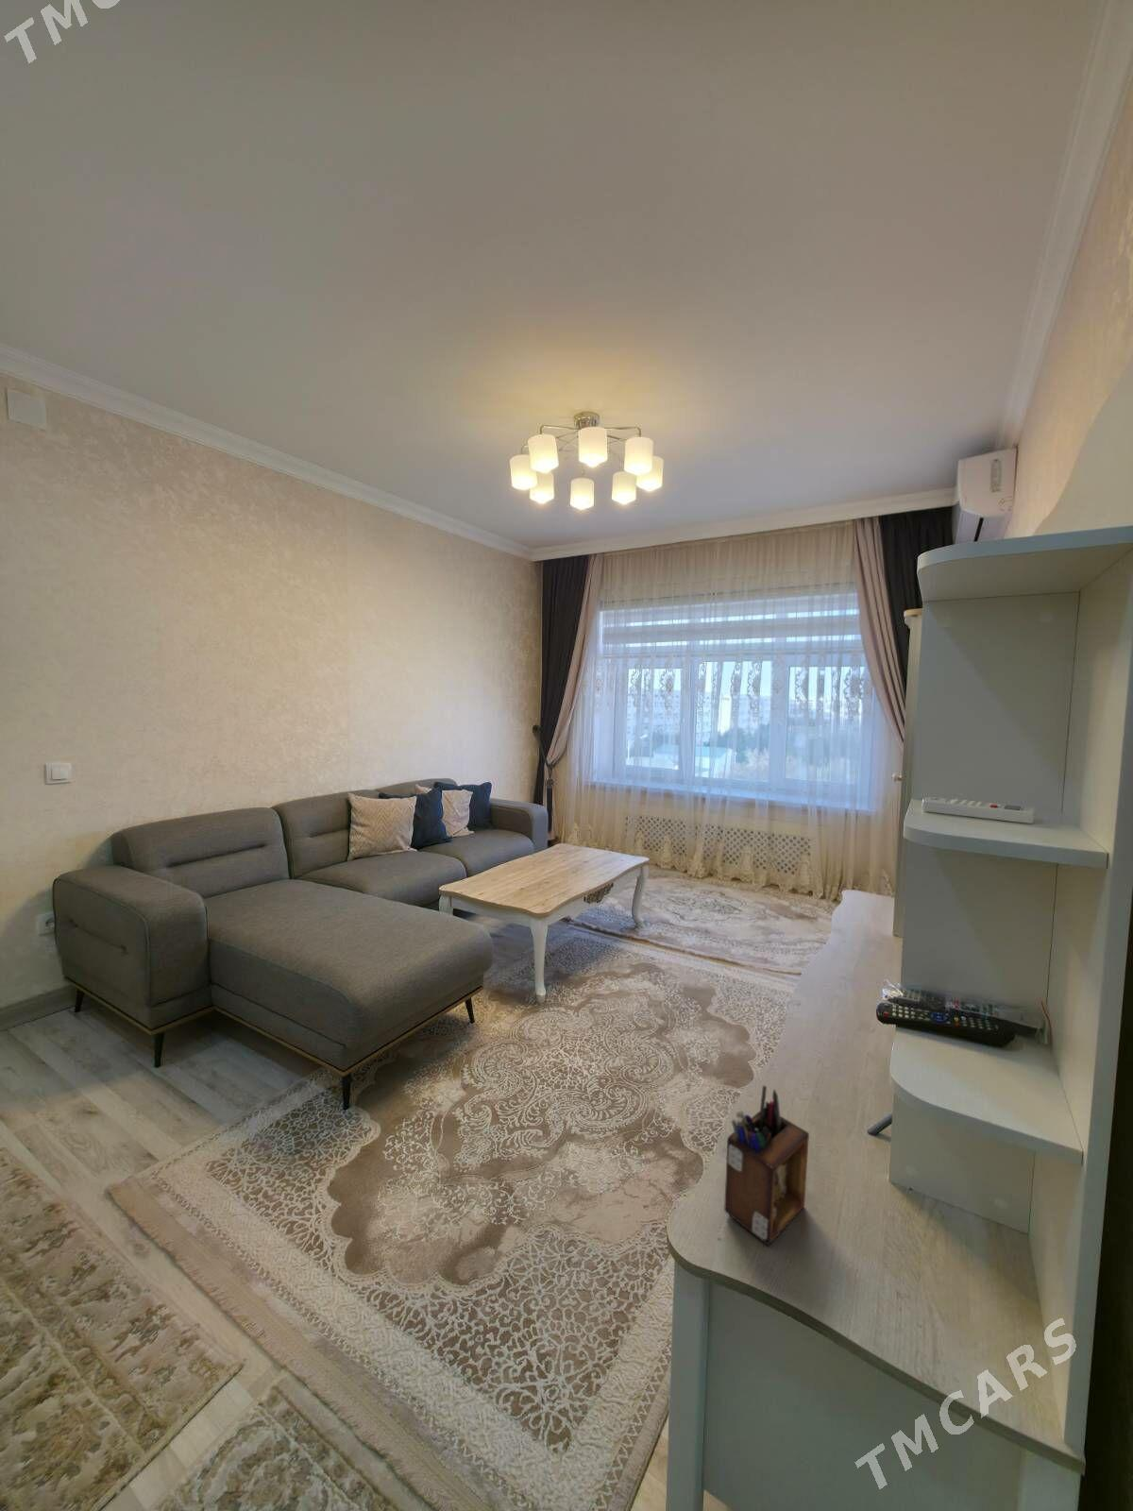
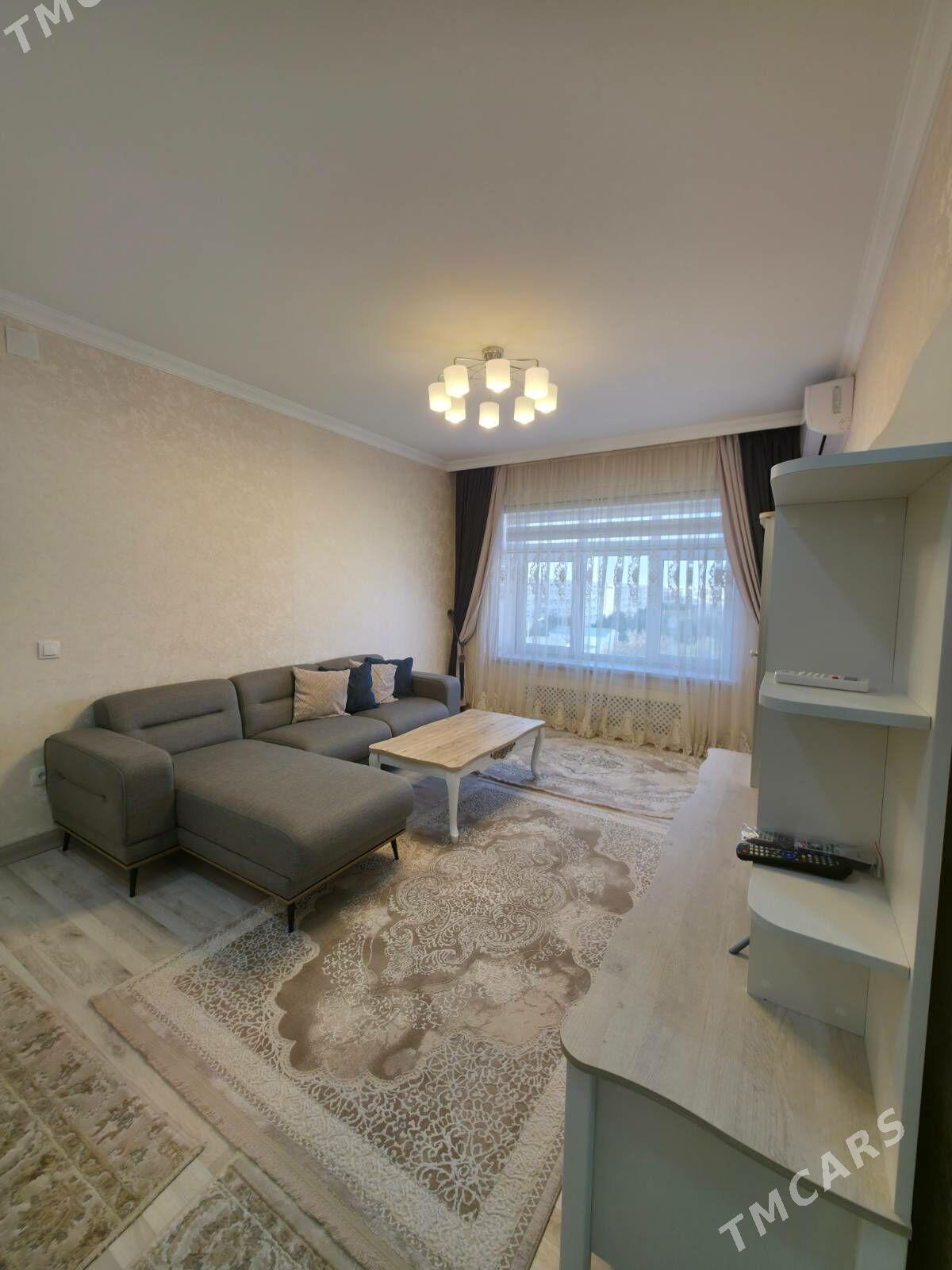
- desk organizer (766, 1158)
